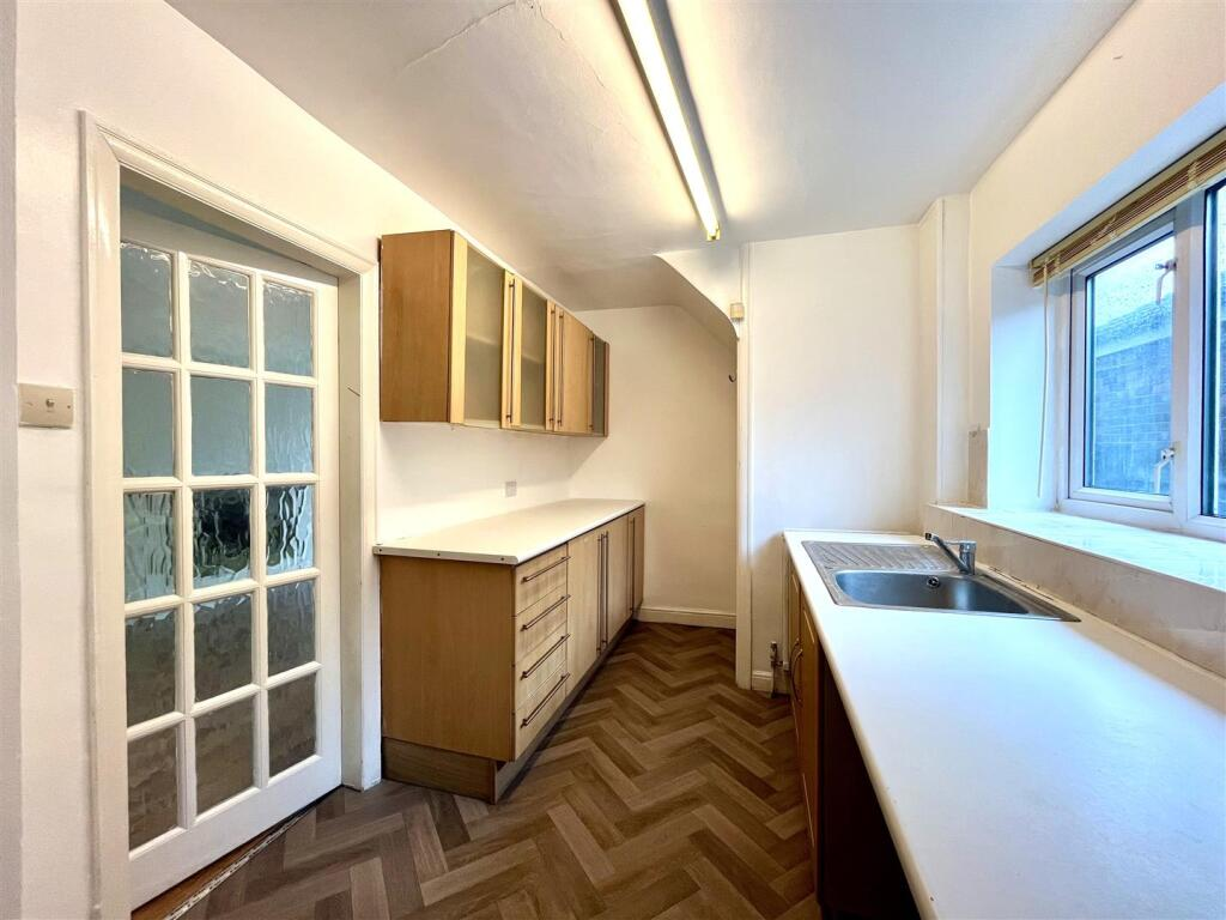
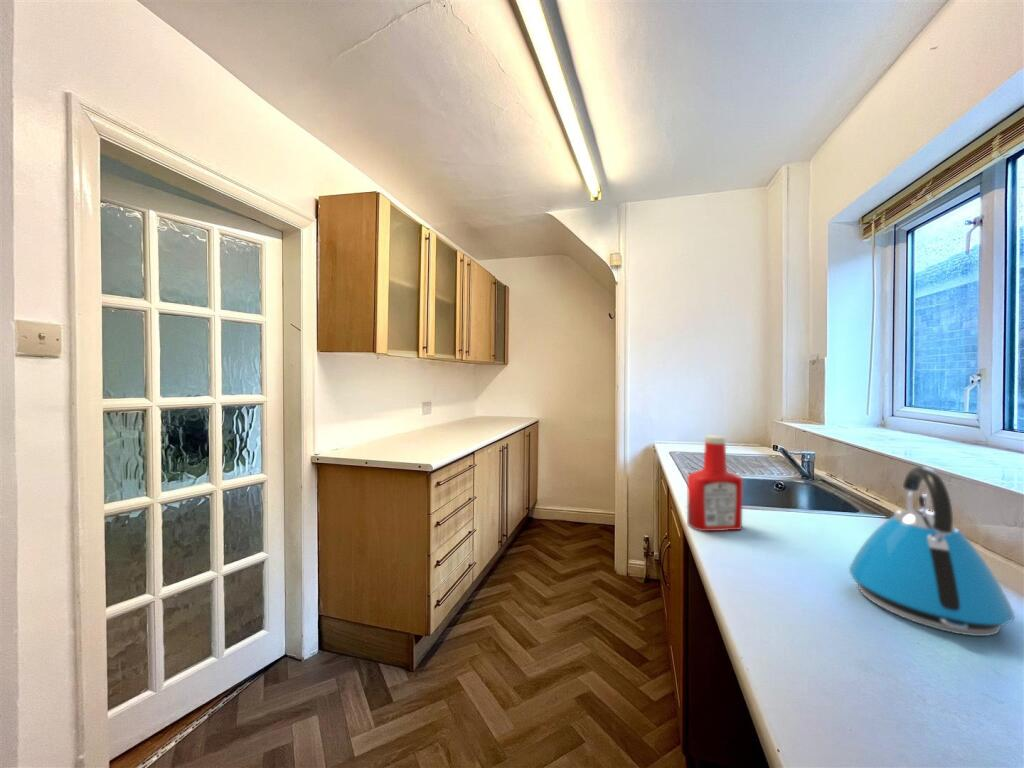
+ soap bottle (714, 481)
+ kettle (925, 537)
